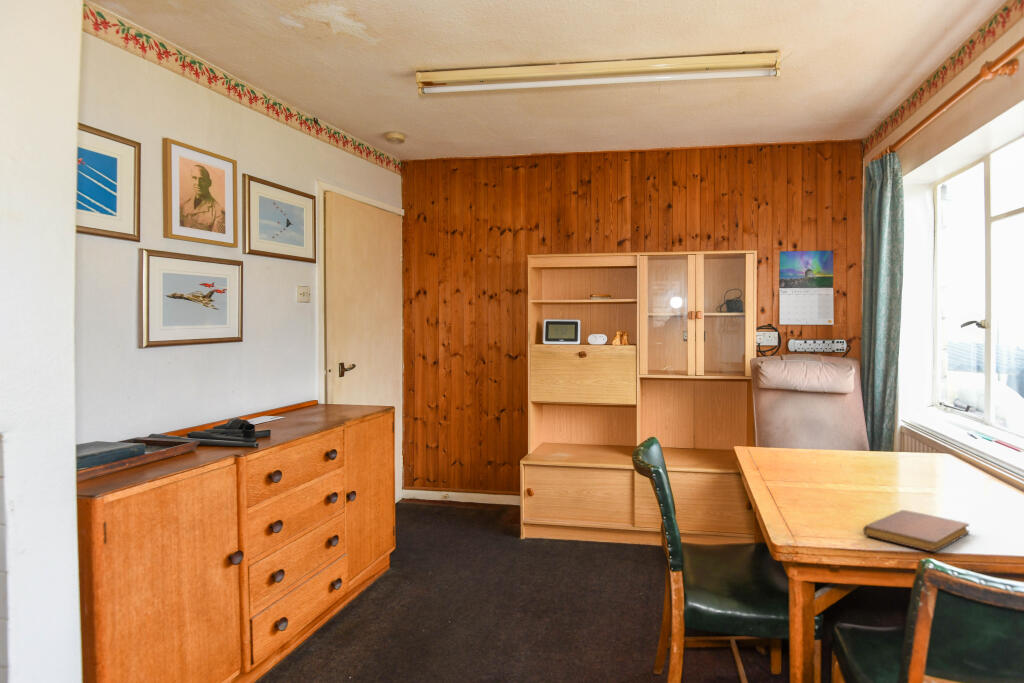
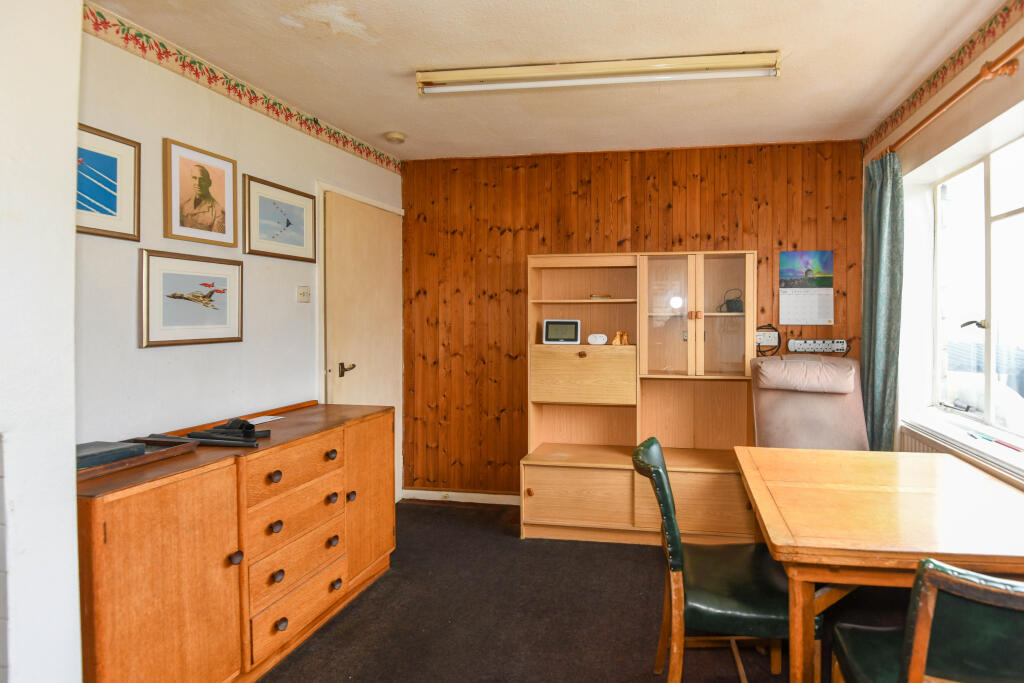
- notebook (916, 528)
